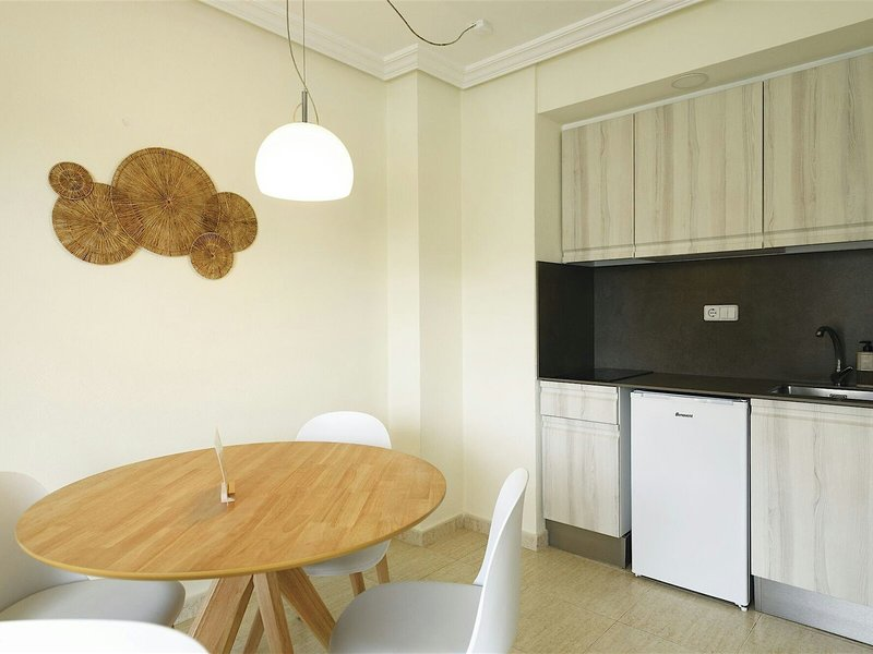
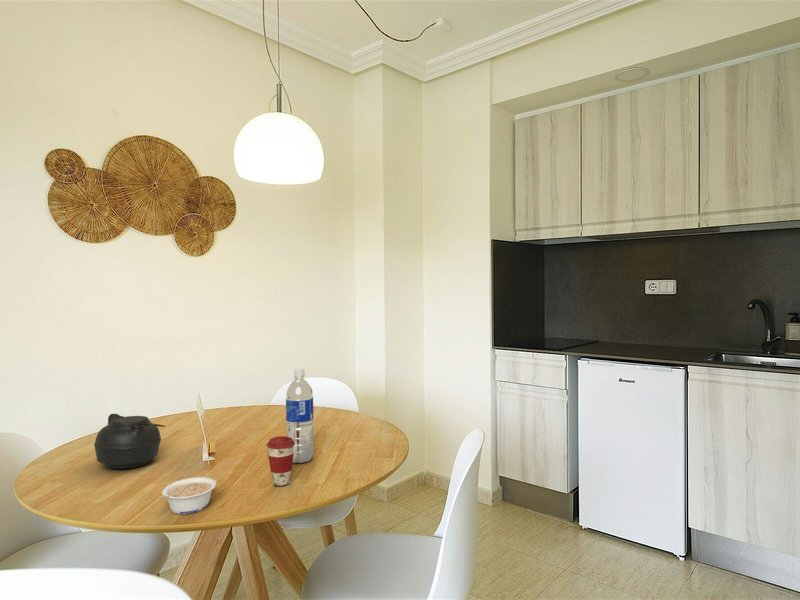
+ coffee cup (281, 461)
+ teapot (126, 439)
+ water bottle (299, 414)
+ legume (189, 495)
